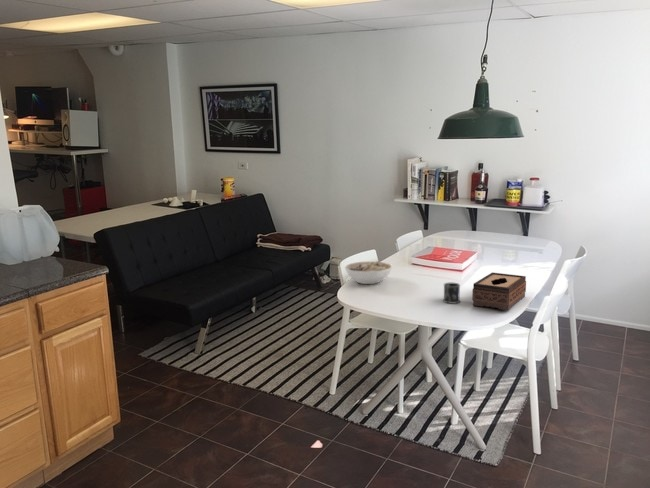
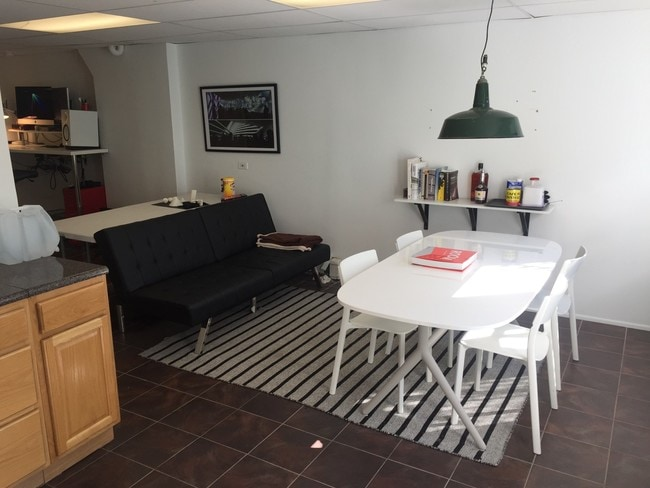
- mug (450, 292)
- tissue box (499, 290)
- bowl (368, 271)
